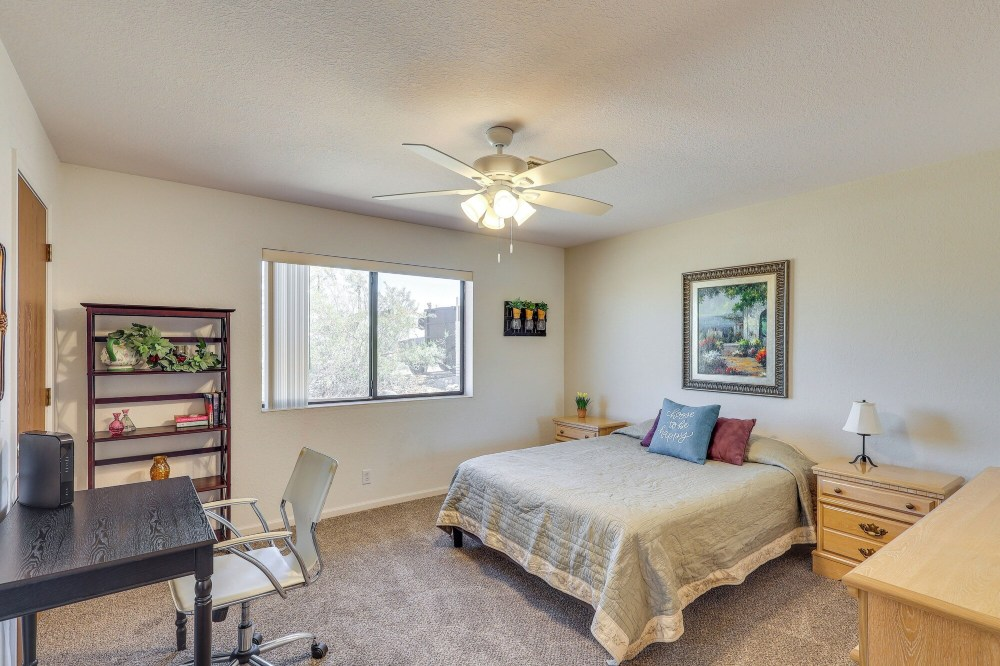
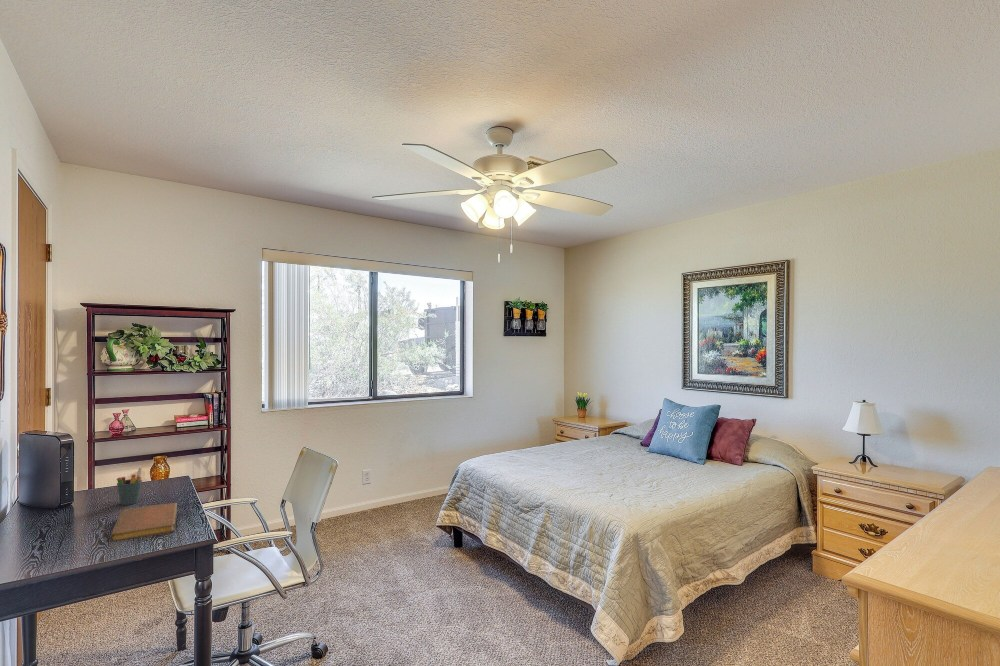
+ pen holder (129, 486)
+ notebook (146, 520)
